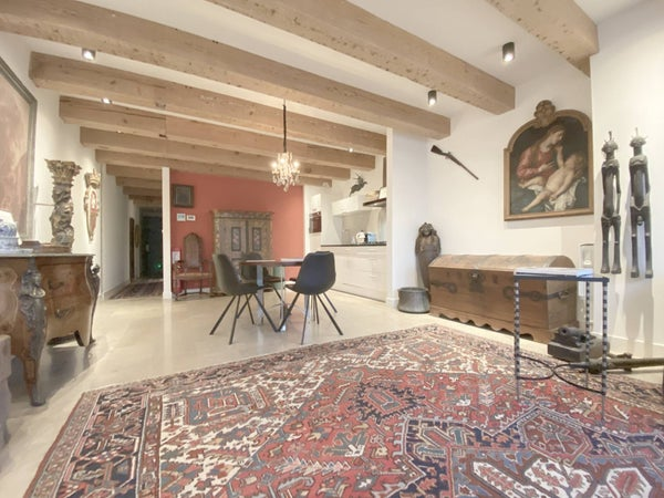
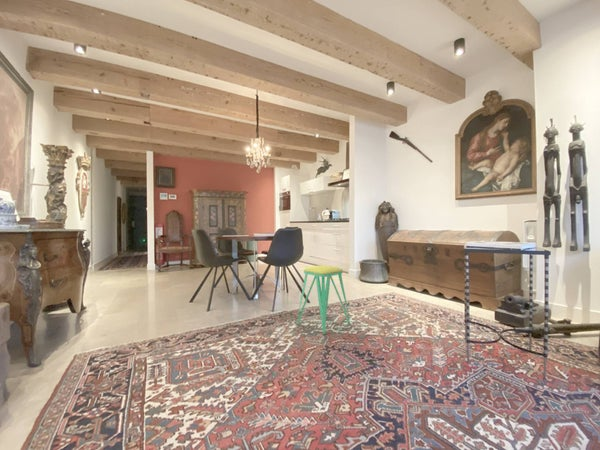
+ stool (323, 294)
